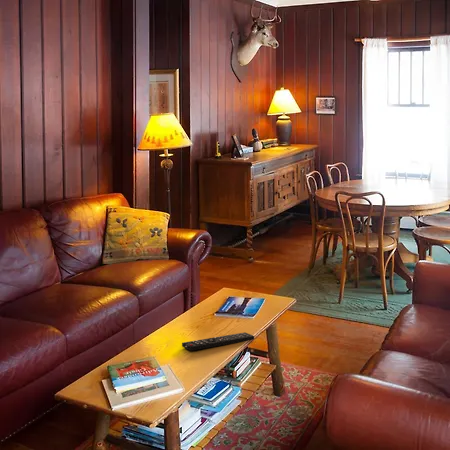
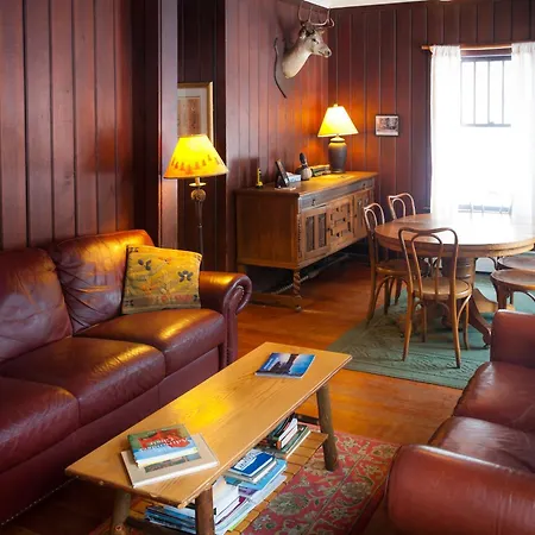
- remote control (218, 340)
